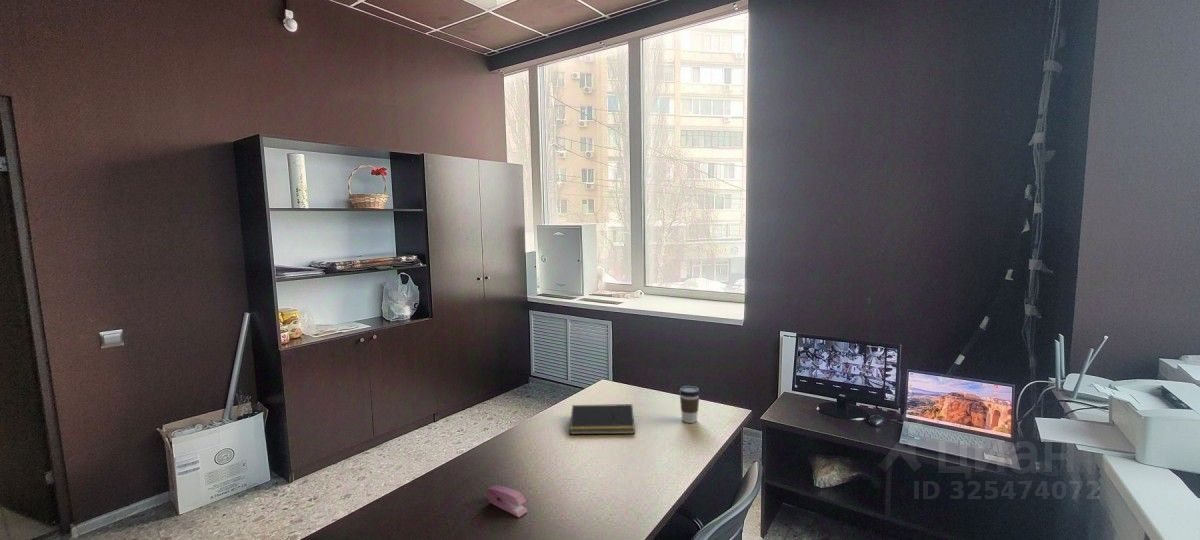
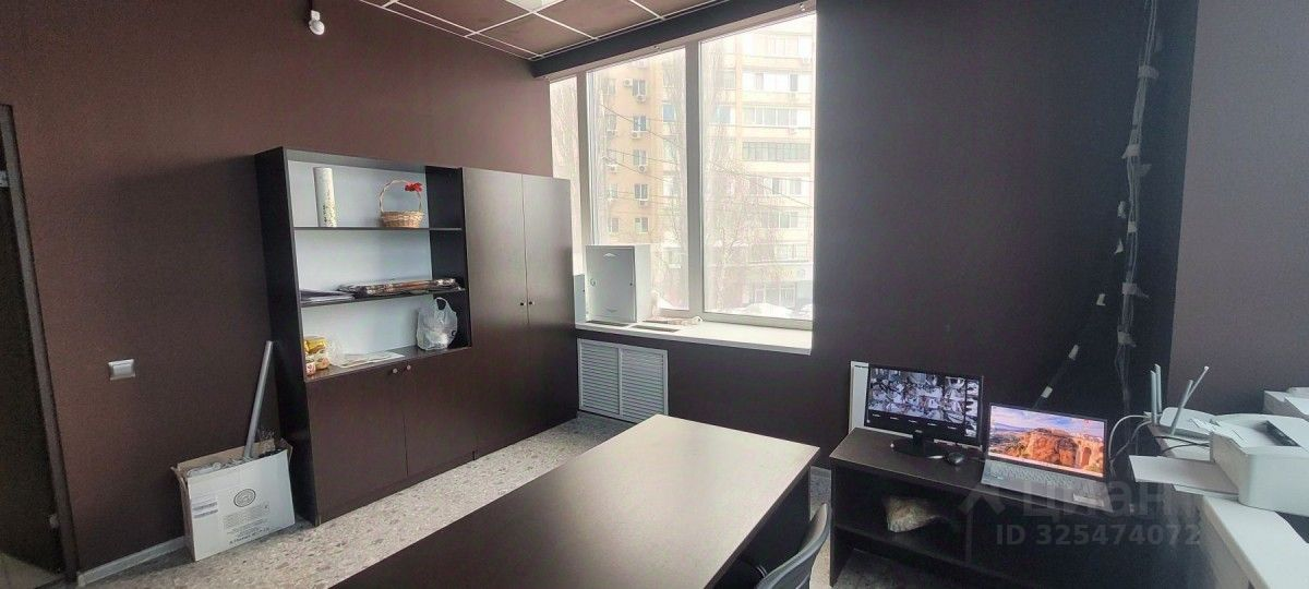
- stapler (506, 497)
- notepad (602, 418)
- coffee cup (689, 404)
